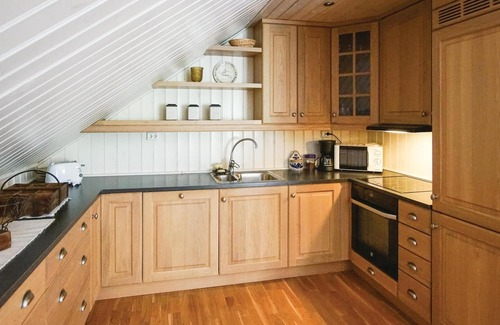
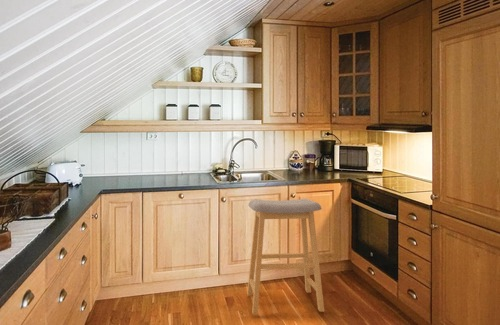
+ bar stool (284, 253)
